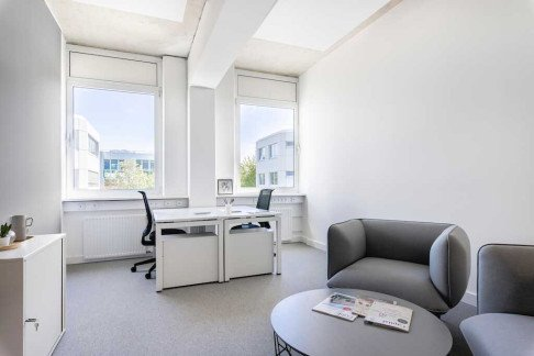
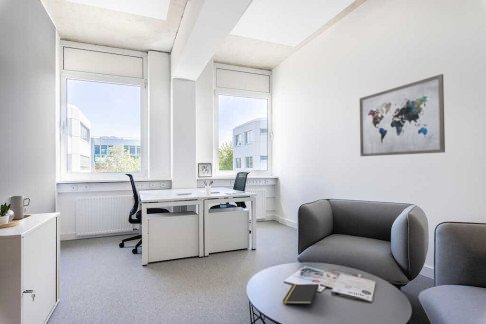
+ notepad (301, 293)
+ wall art (395, 121)
